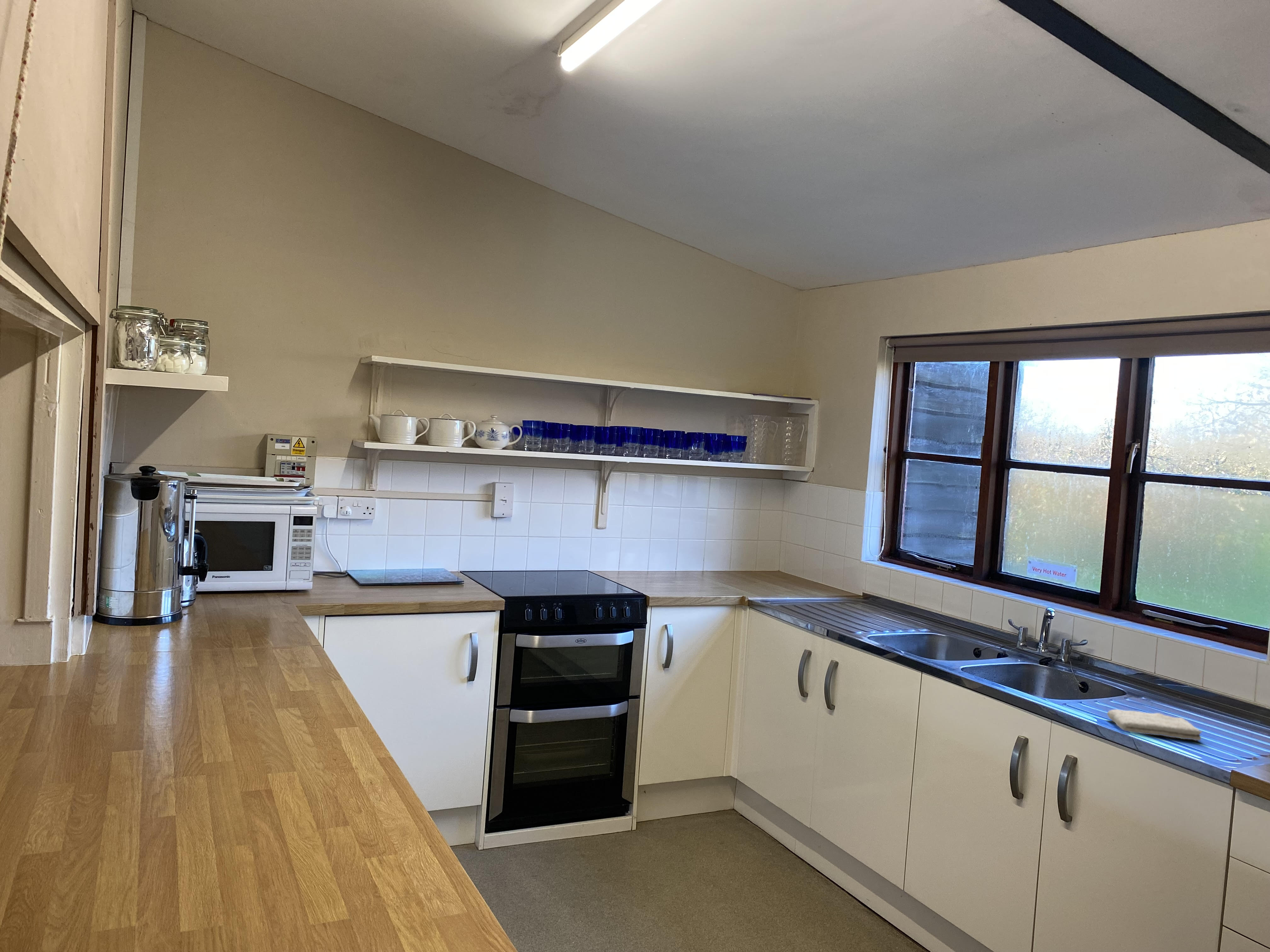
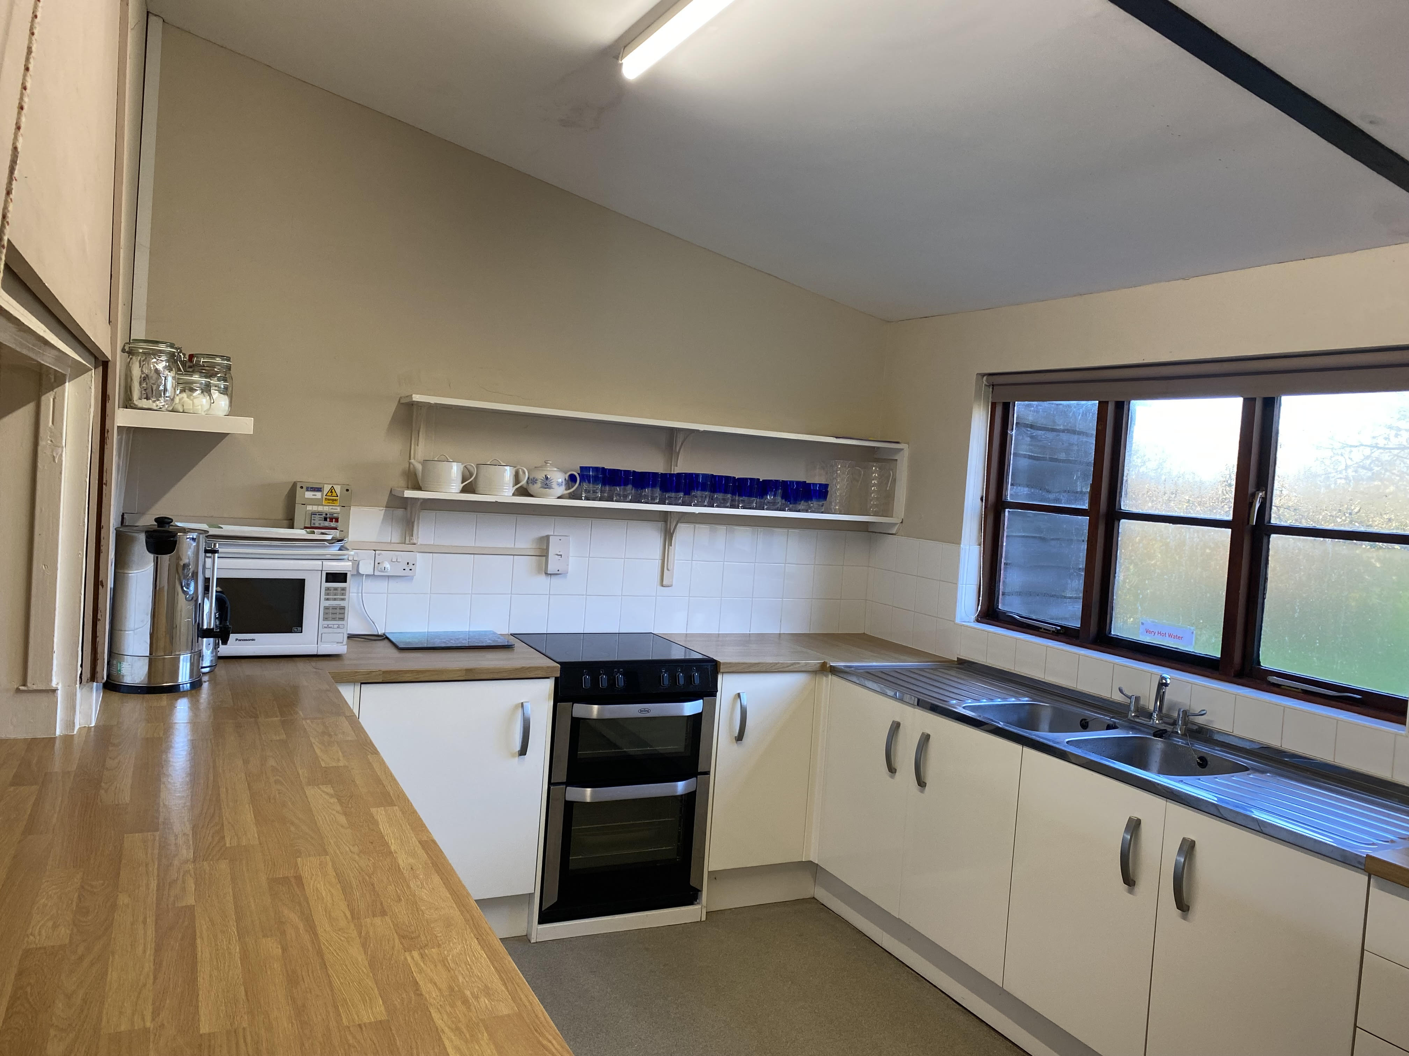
- washcloth (1154, 724)
